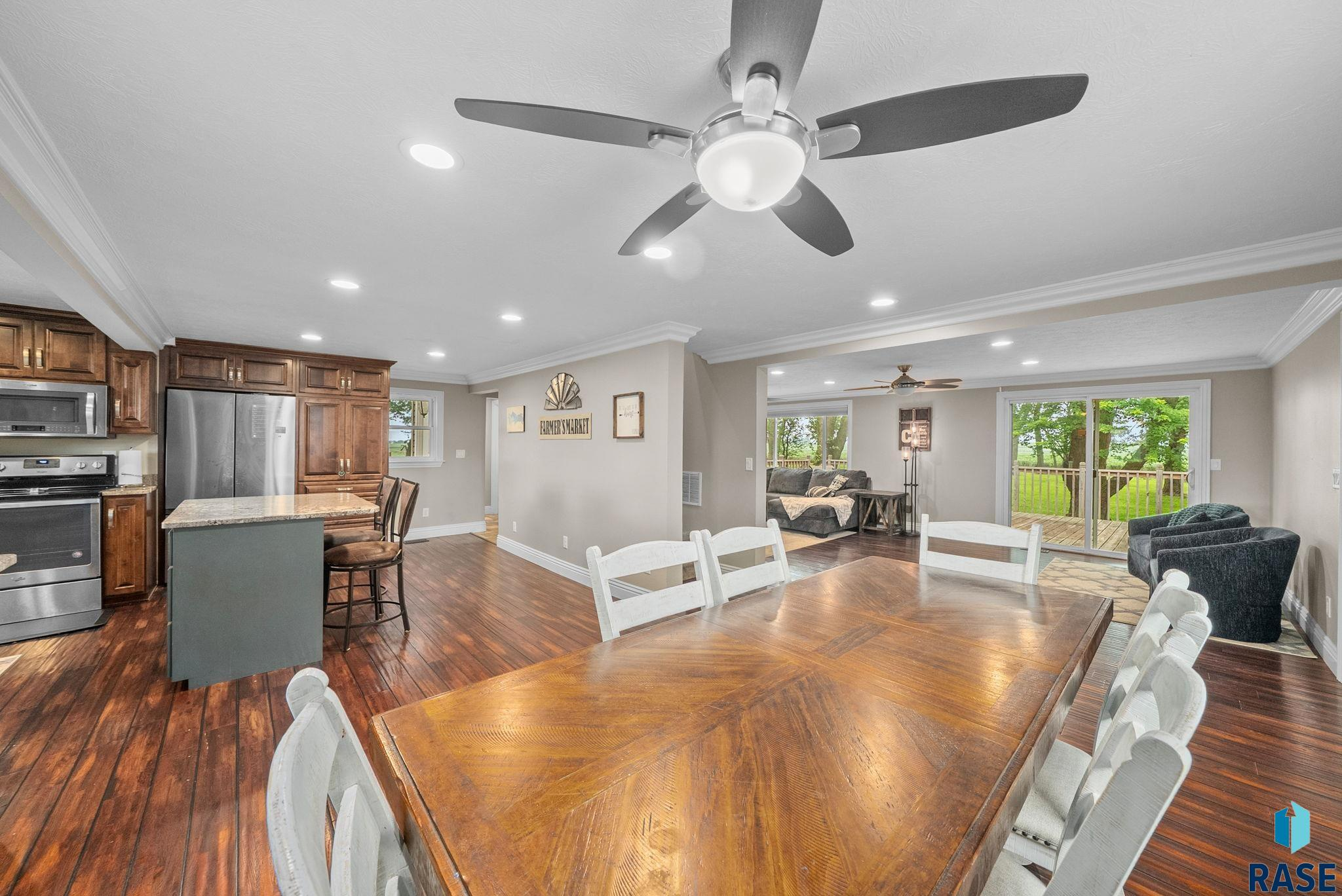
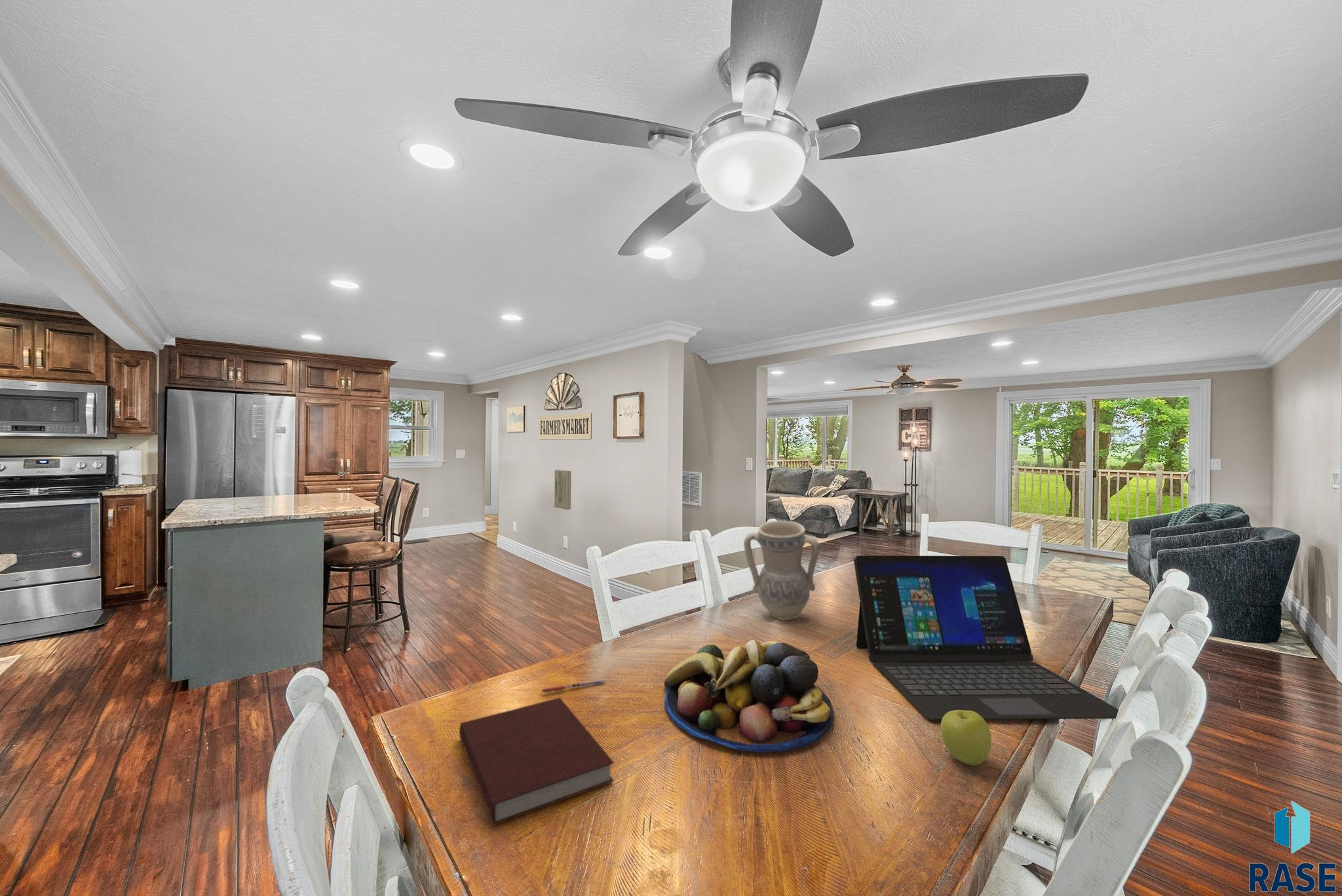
+ fruit bowl (746, 674)
+ wall art (562, 489)
+ laptop (971, 624)
+ vase (781, 570)
+ apple (965, 736)
+ pen (574, 685)
+ notebook (531, 750)
